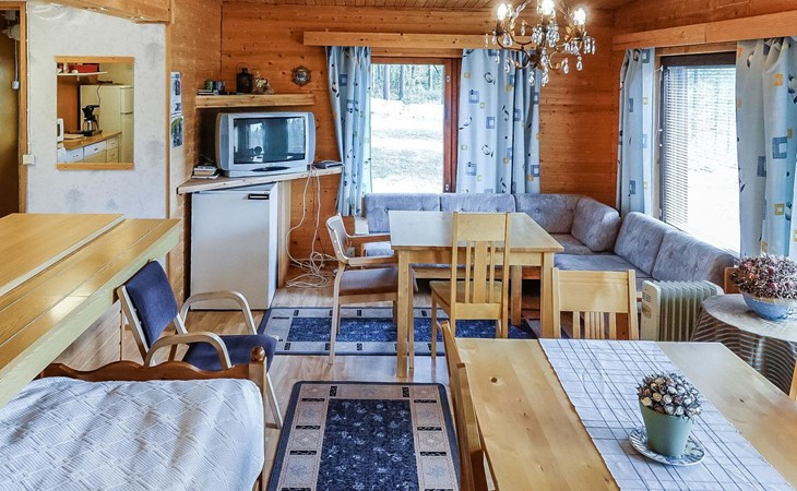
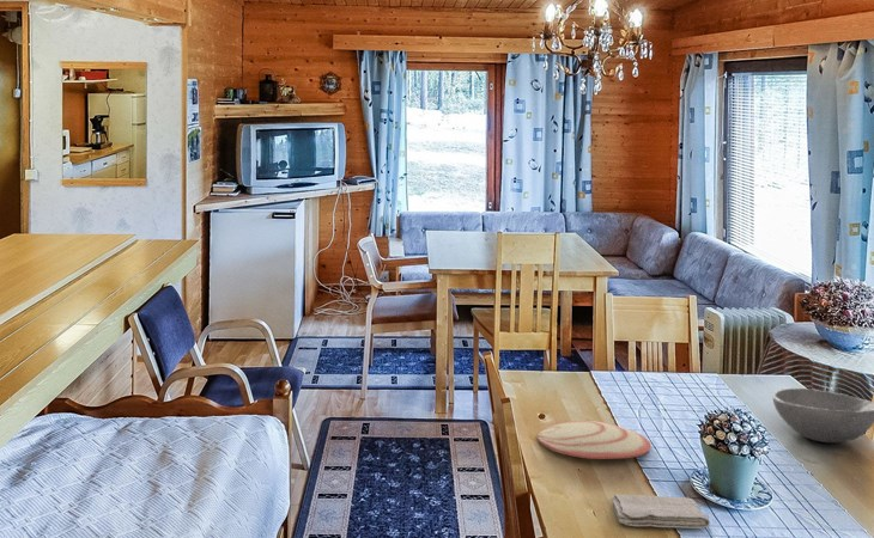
+ bowl (824, 418)
+ washcloth (657, 509)
+ plate (593, 435)
